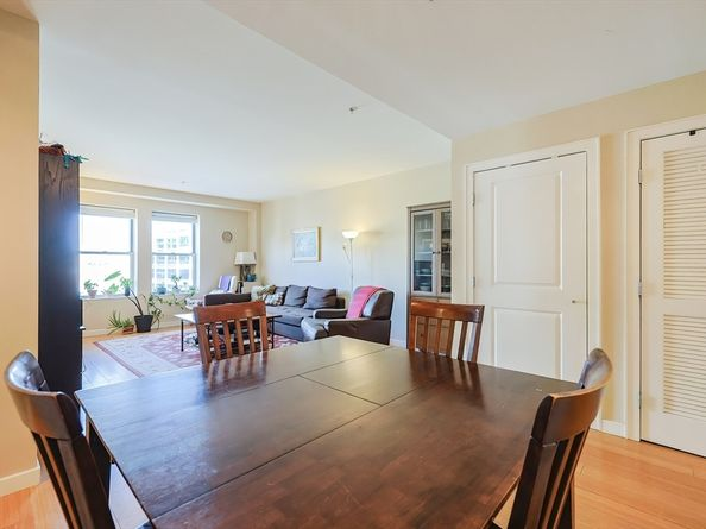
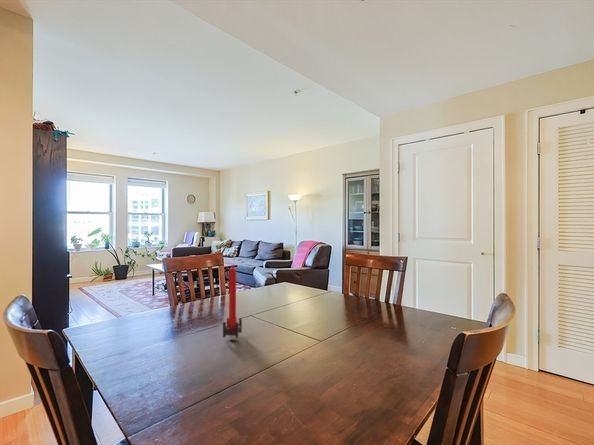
+ candle (232, 301)
